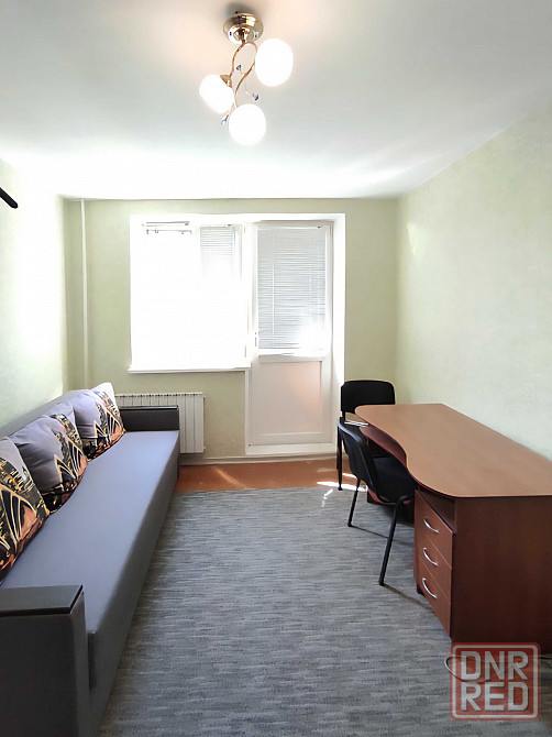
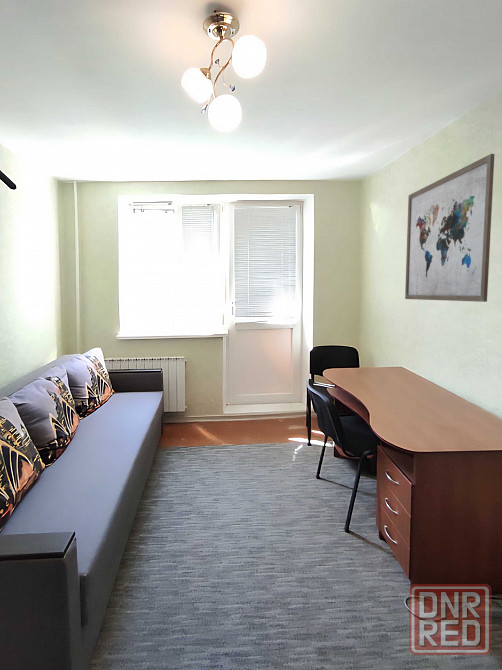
+ wall art (441, 239)
